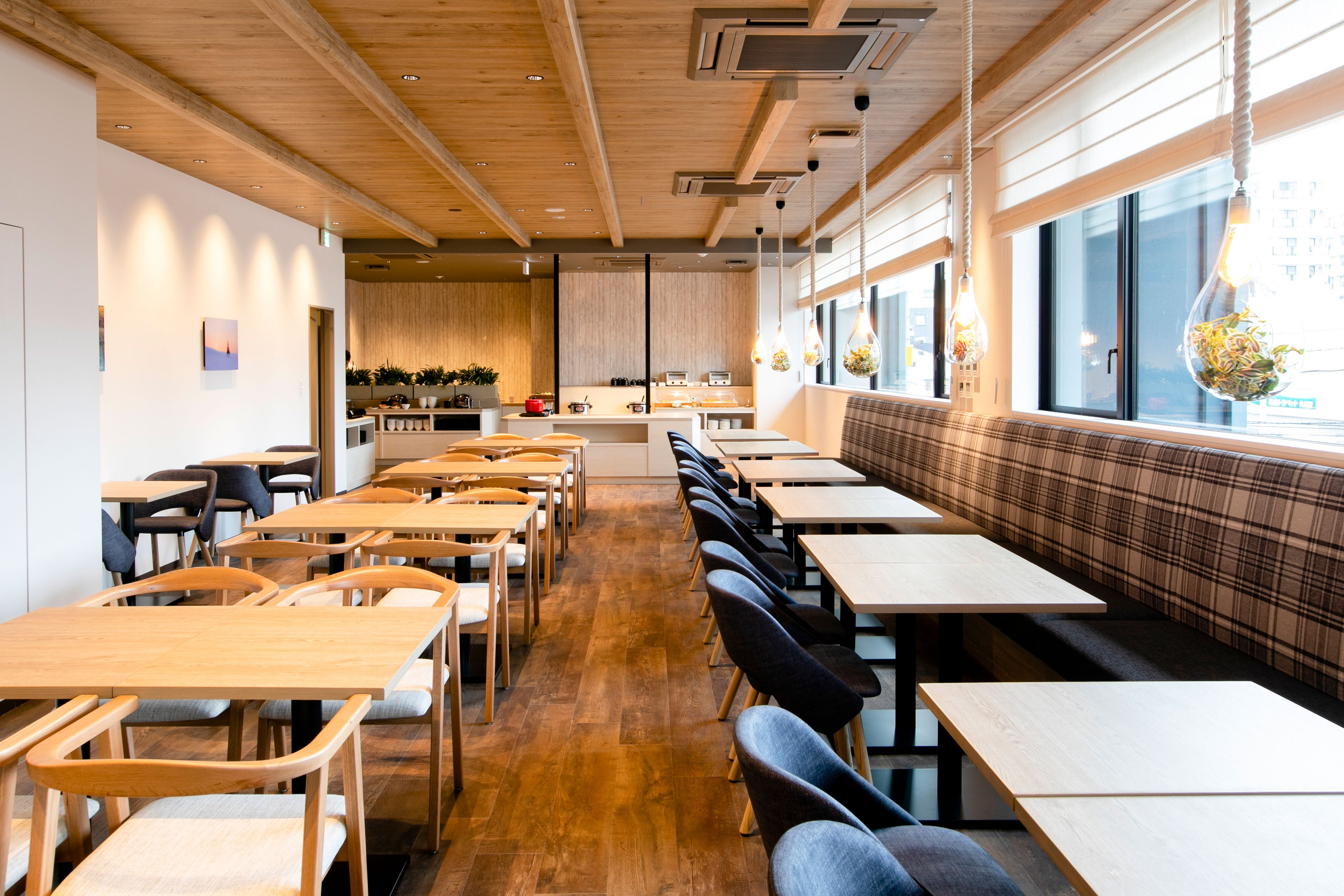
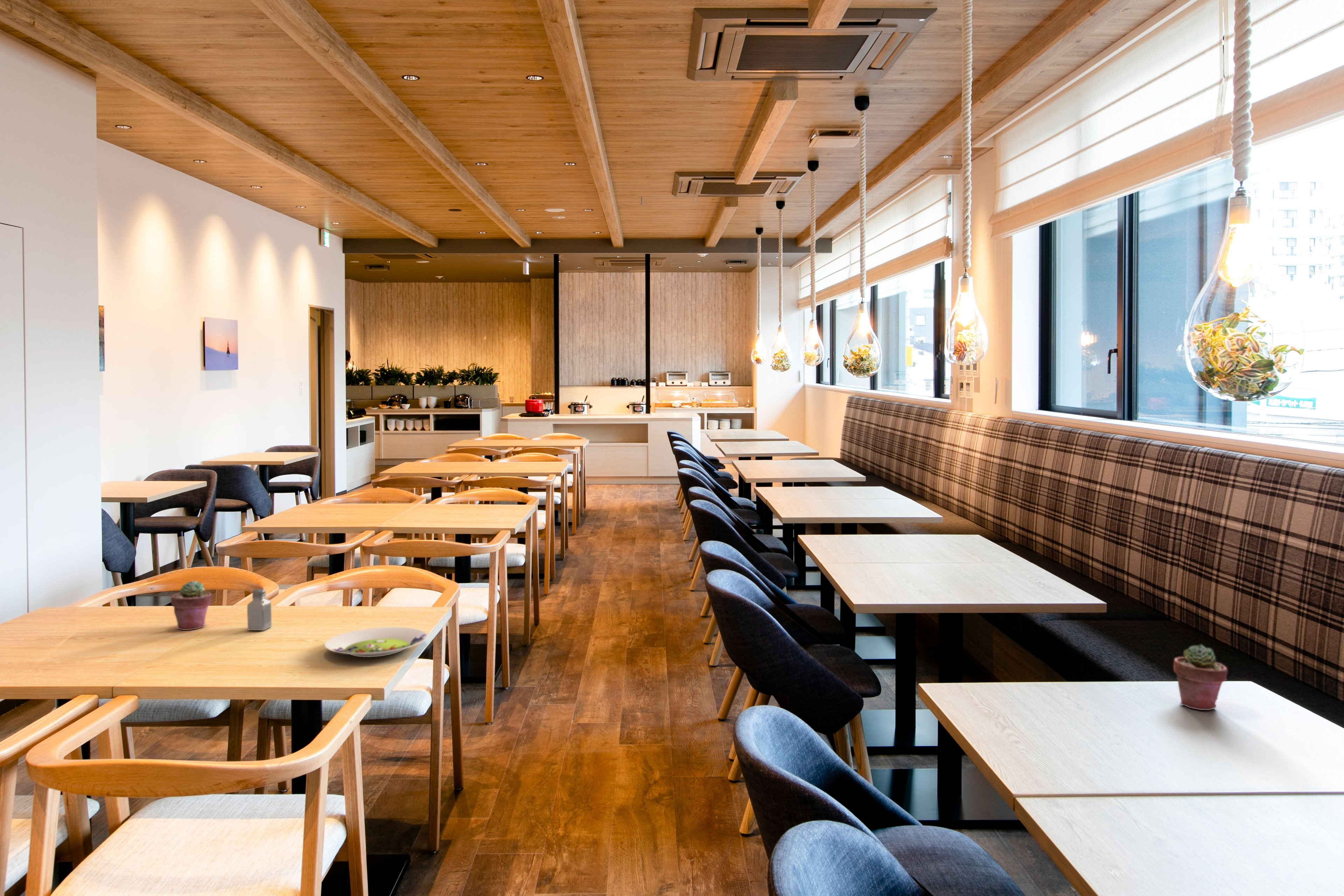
+ potted succulent (191, 604)
+ potted succulent (1199, 676)
+ salad plate (377, 642)
+ saltshaker (259, 609)
